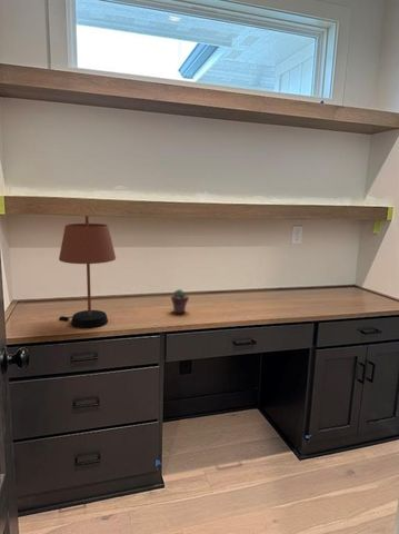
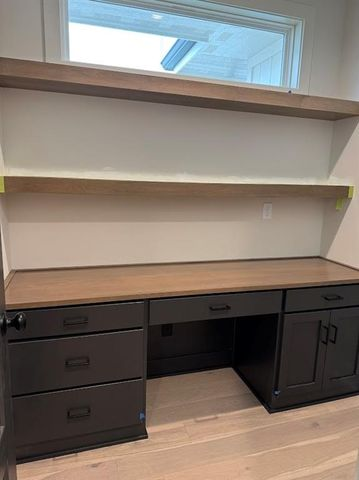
- table lamp (87, 269)
- potted succulent (179, 300)
